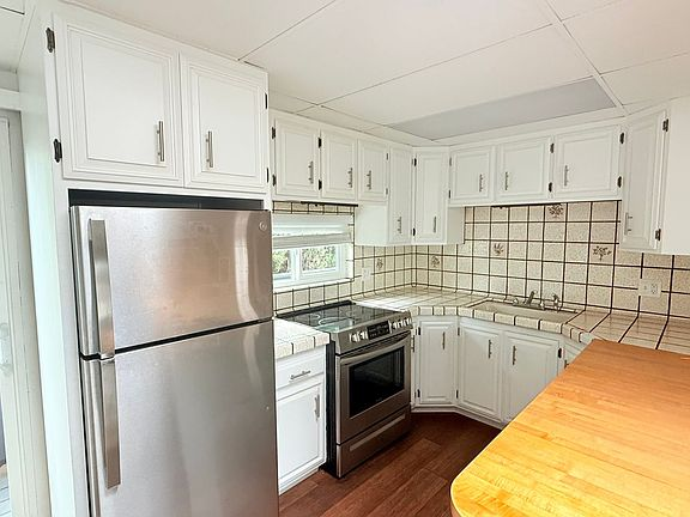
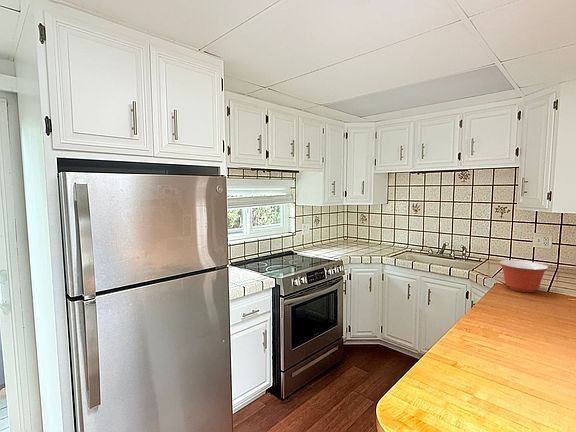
+ mixing bowl (522, 276)
